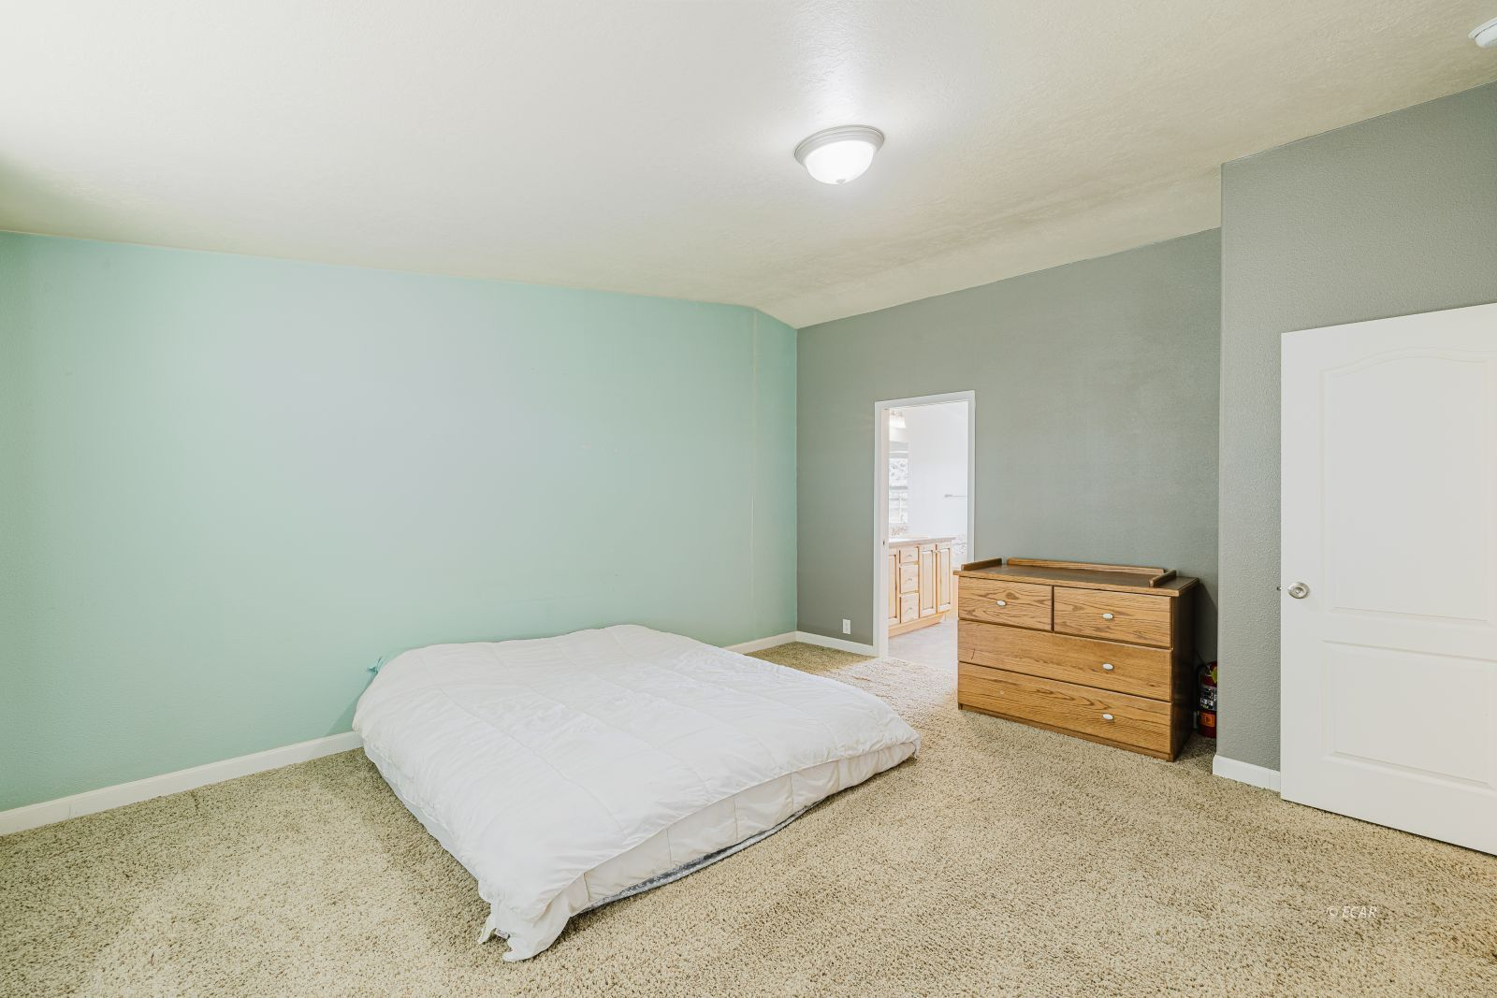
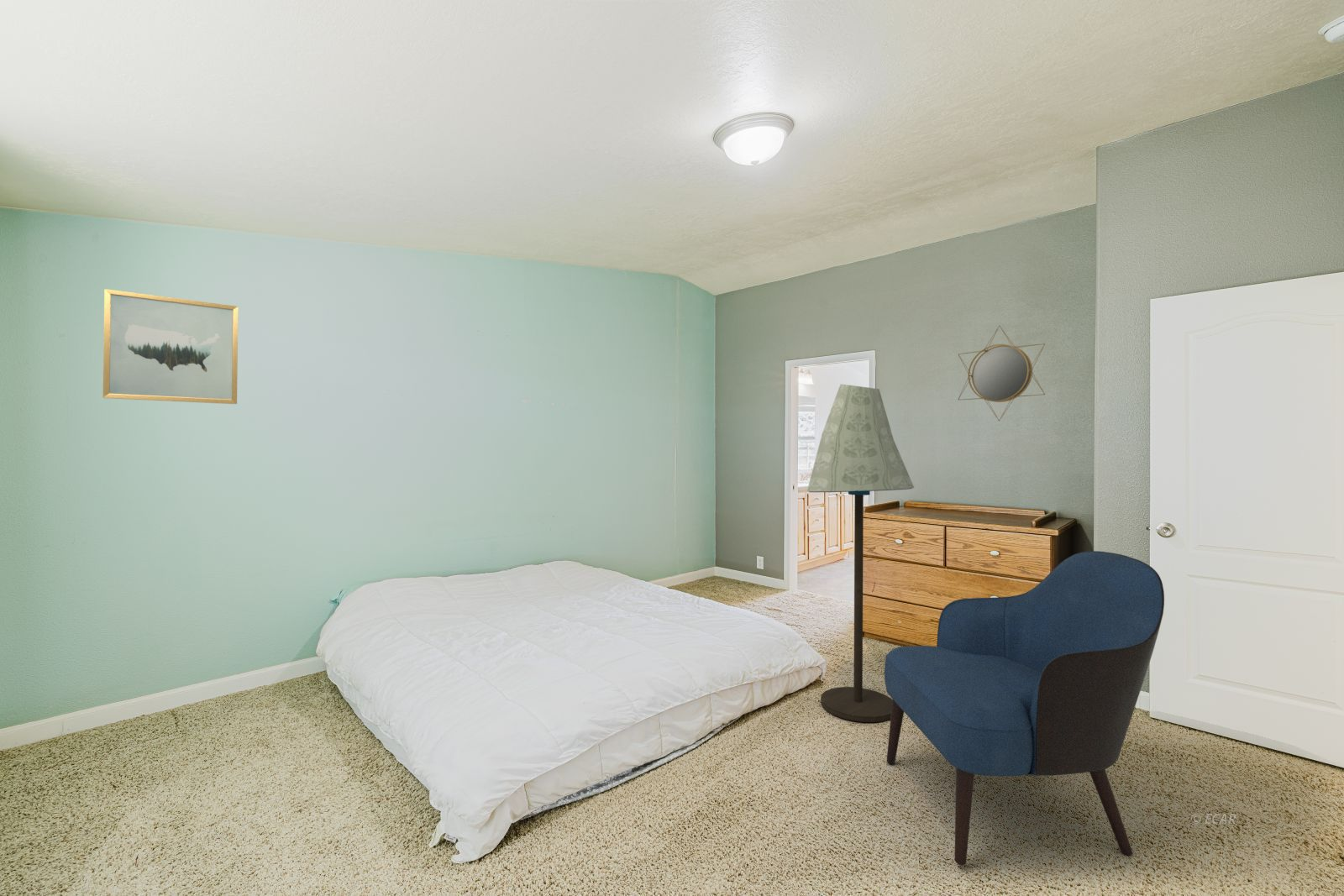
+ armchair (1016, 679)
+ floor lamp (858, 544)
+ wall art (174, 349)
+ home mirror (999, 373)
